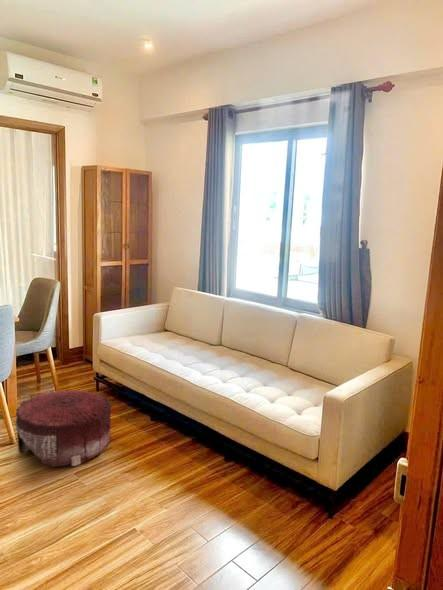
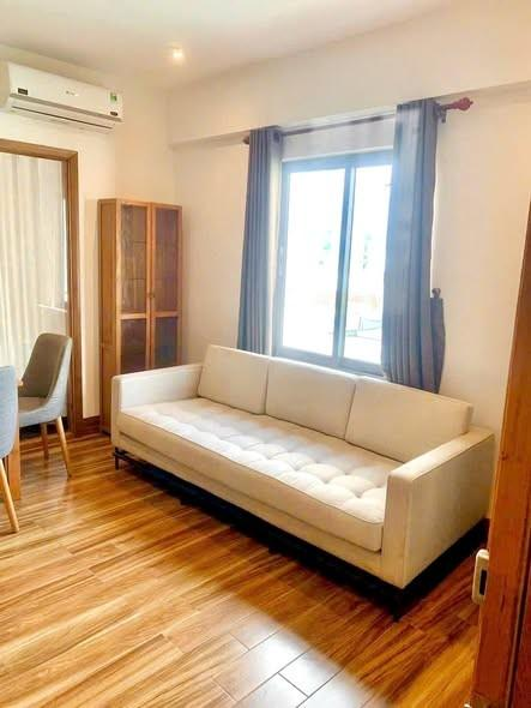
- pouf (63, 422)
